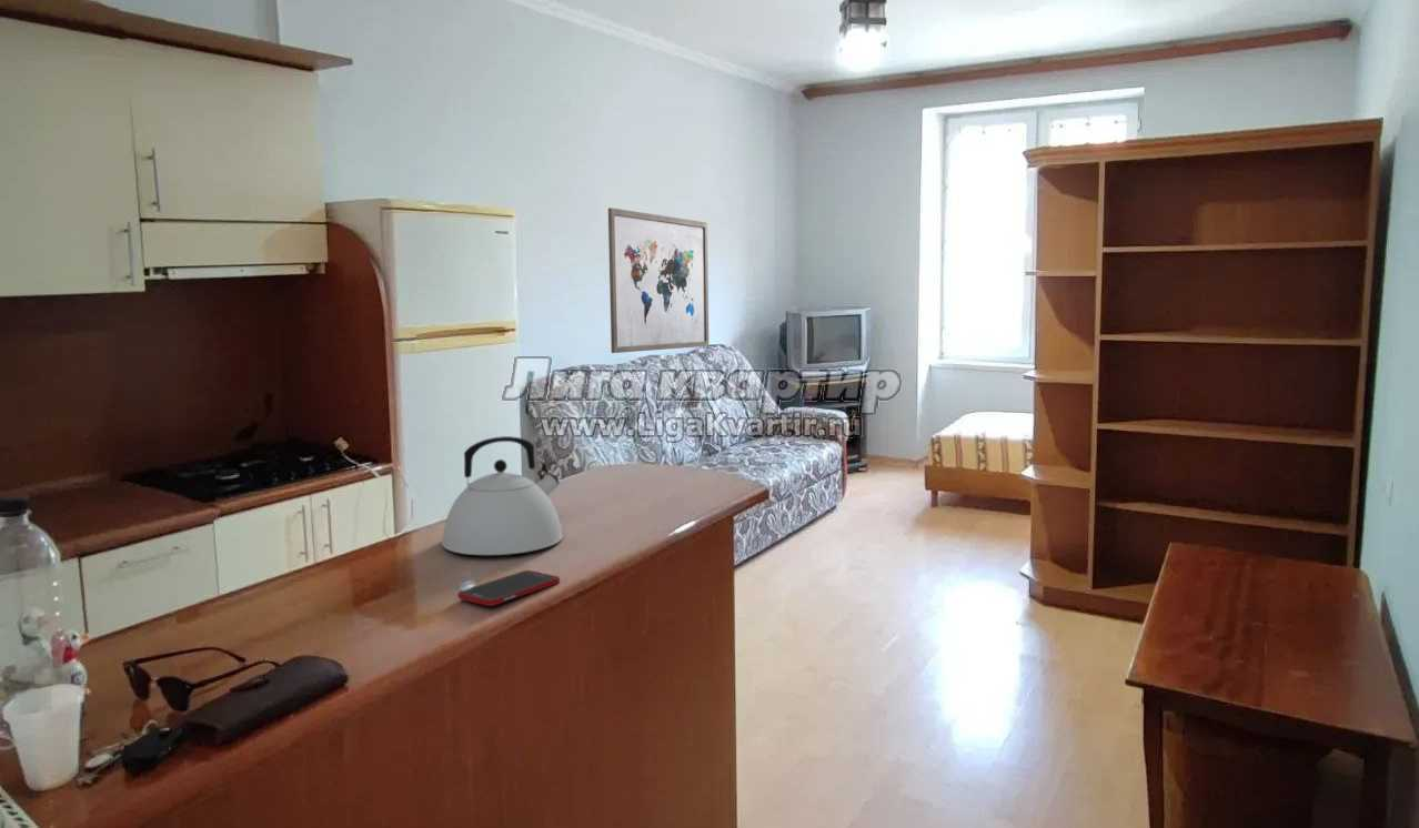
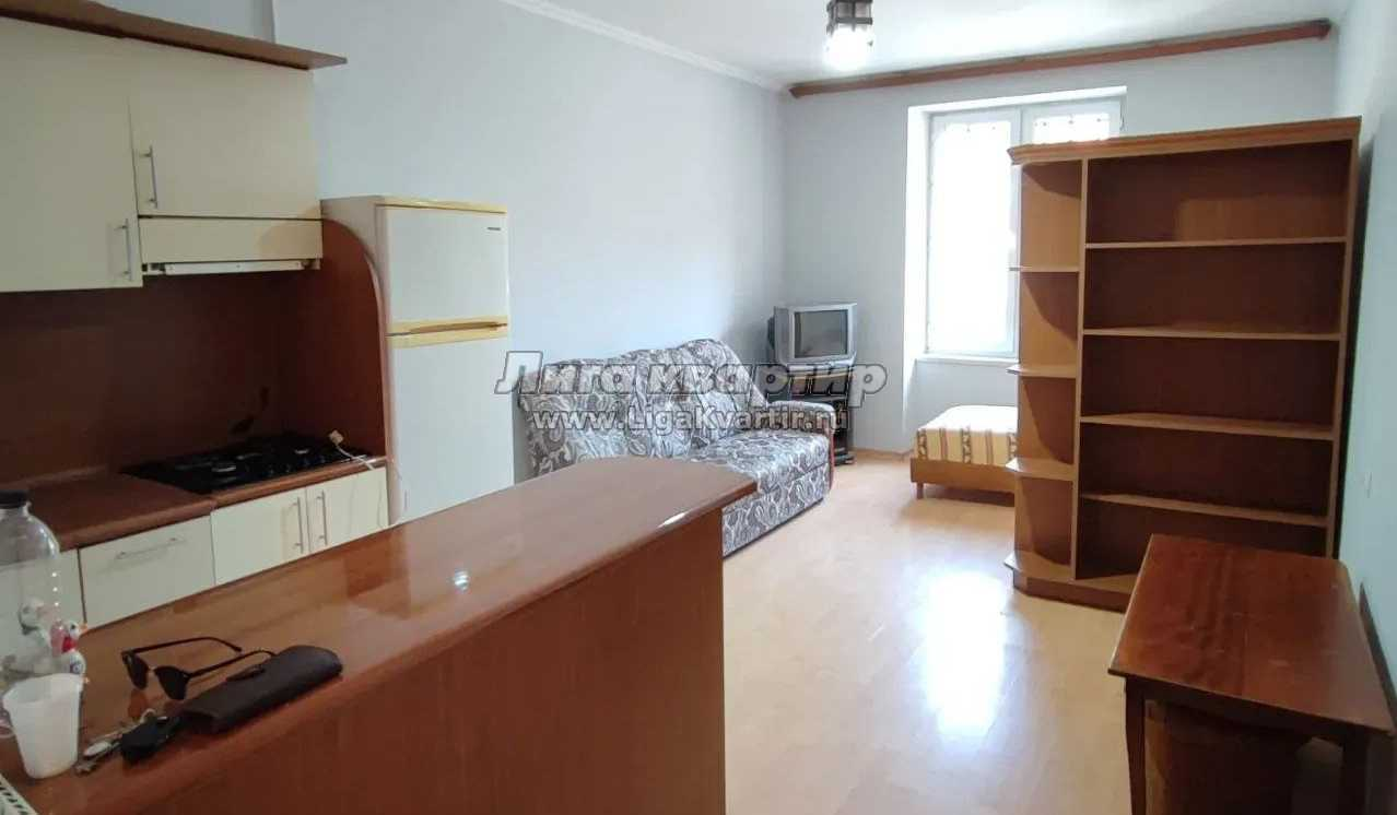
- kettle (503, 488)
- cell phone (510, 587)
- wall art (663, 283)
